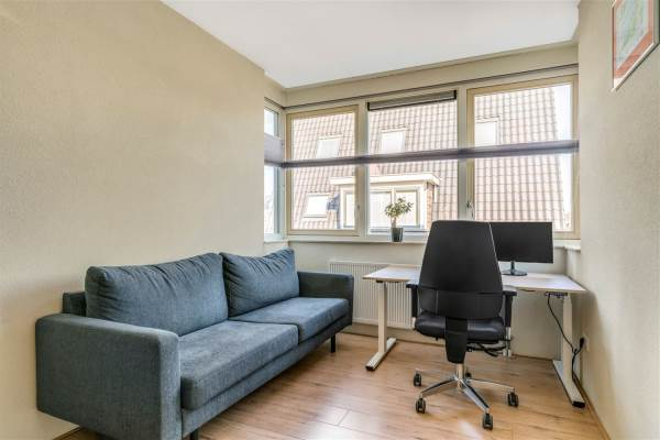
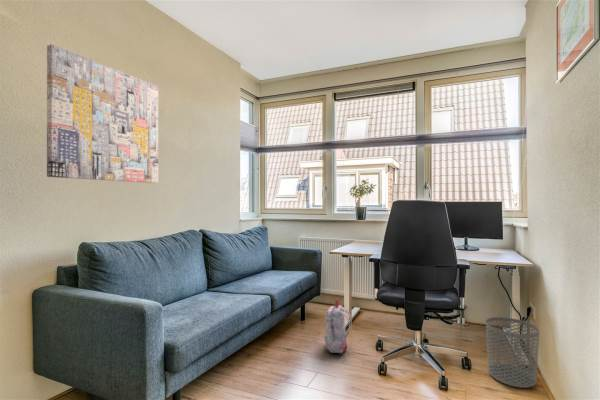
+ backpack (338, 324)
+ waste bin (511, 350)
+ wall art (111, 124)
